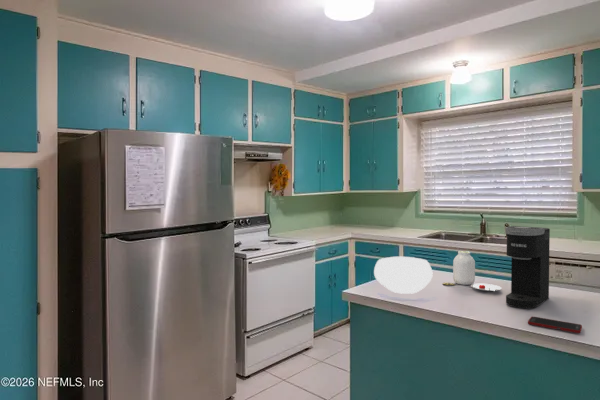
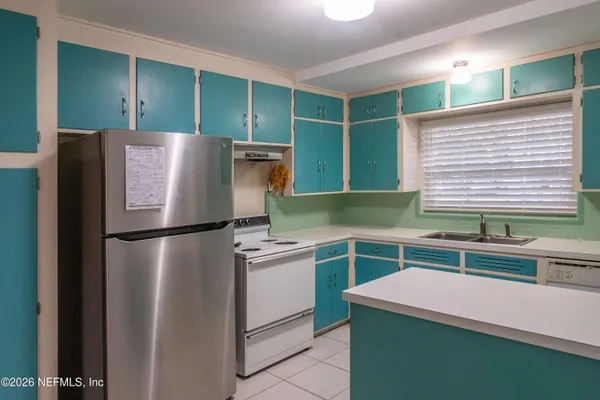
- bowl (402, 275)
- cell phone (554, 324)
- coffee maker (527, 263)
- jar (472, 270)
